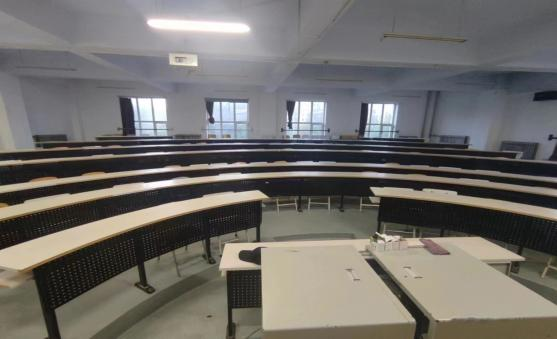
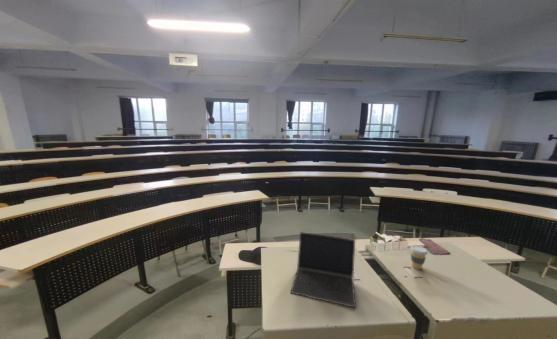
+ laptop computer (324, 265)
+ coffee cup (417, 257)
